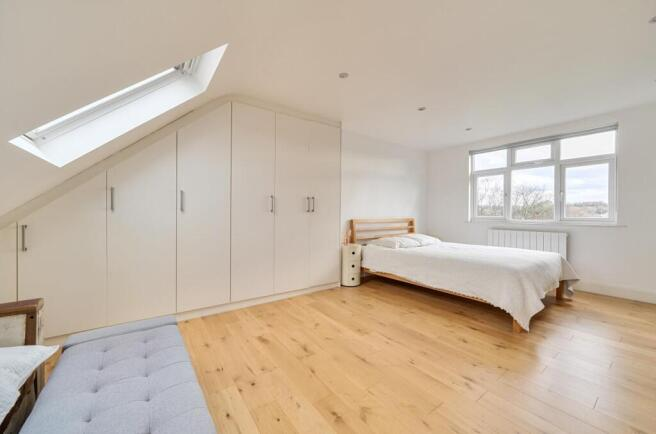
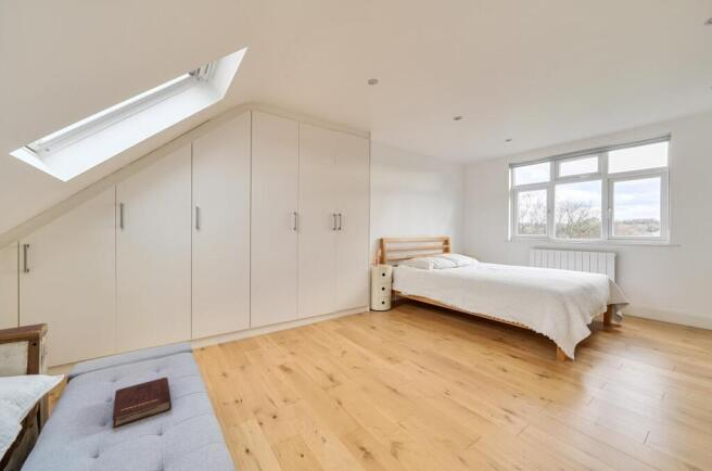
+ hardback book (143, 398)
